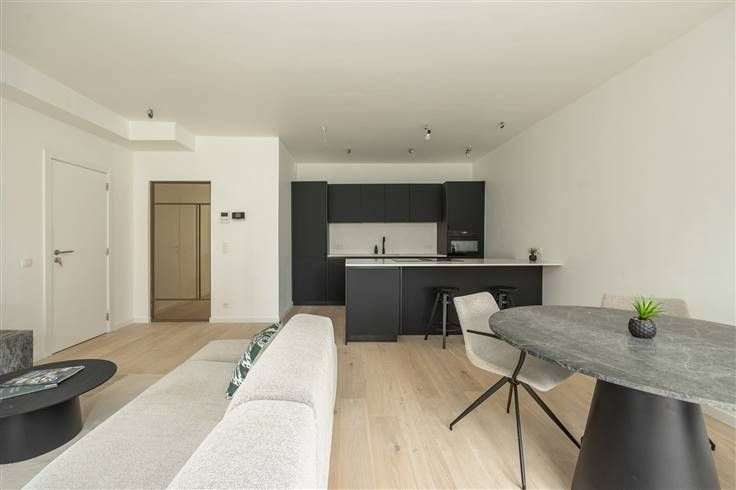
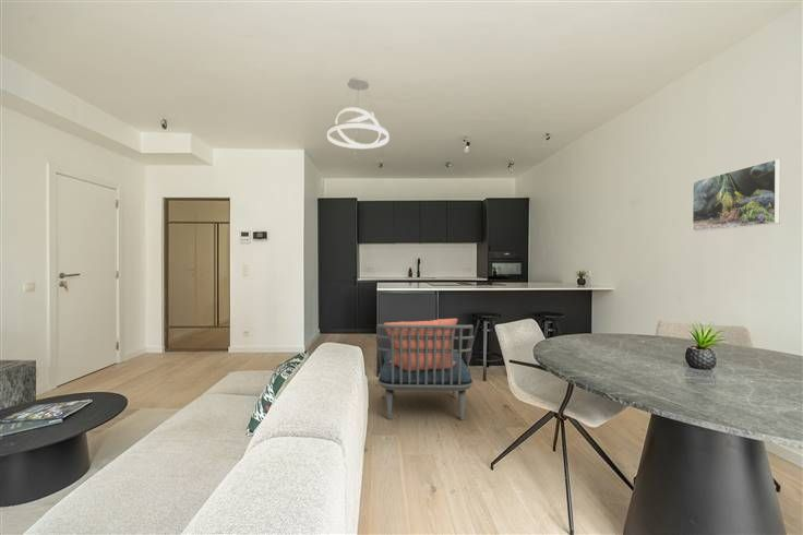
+ armchair (424, 360)
+ pendant light (358, 111)
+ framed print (731, 200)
